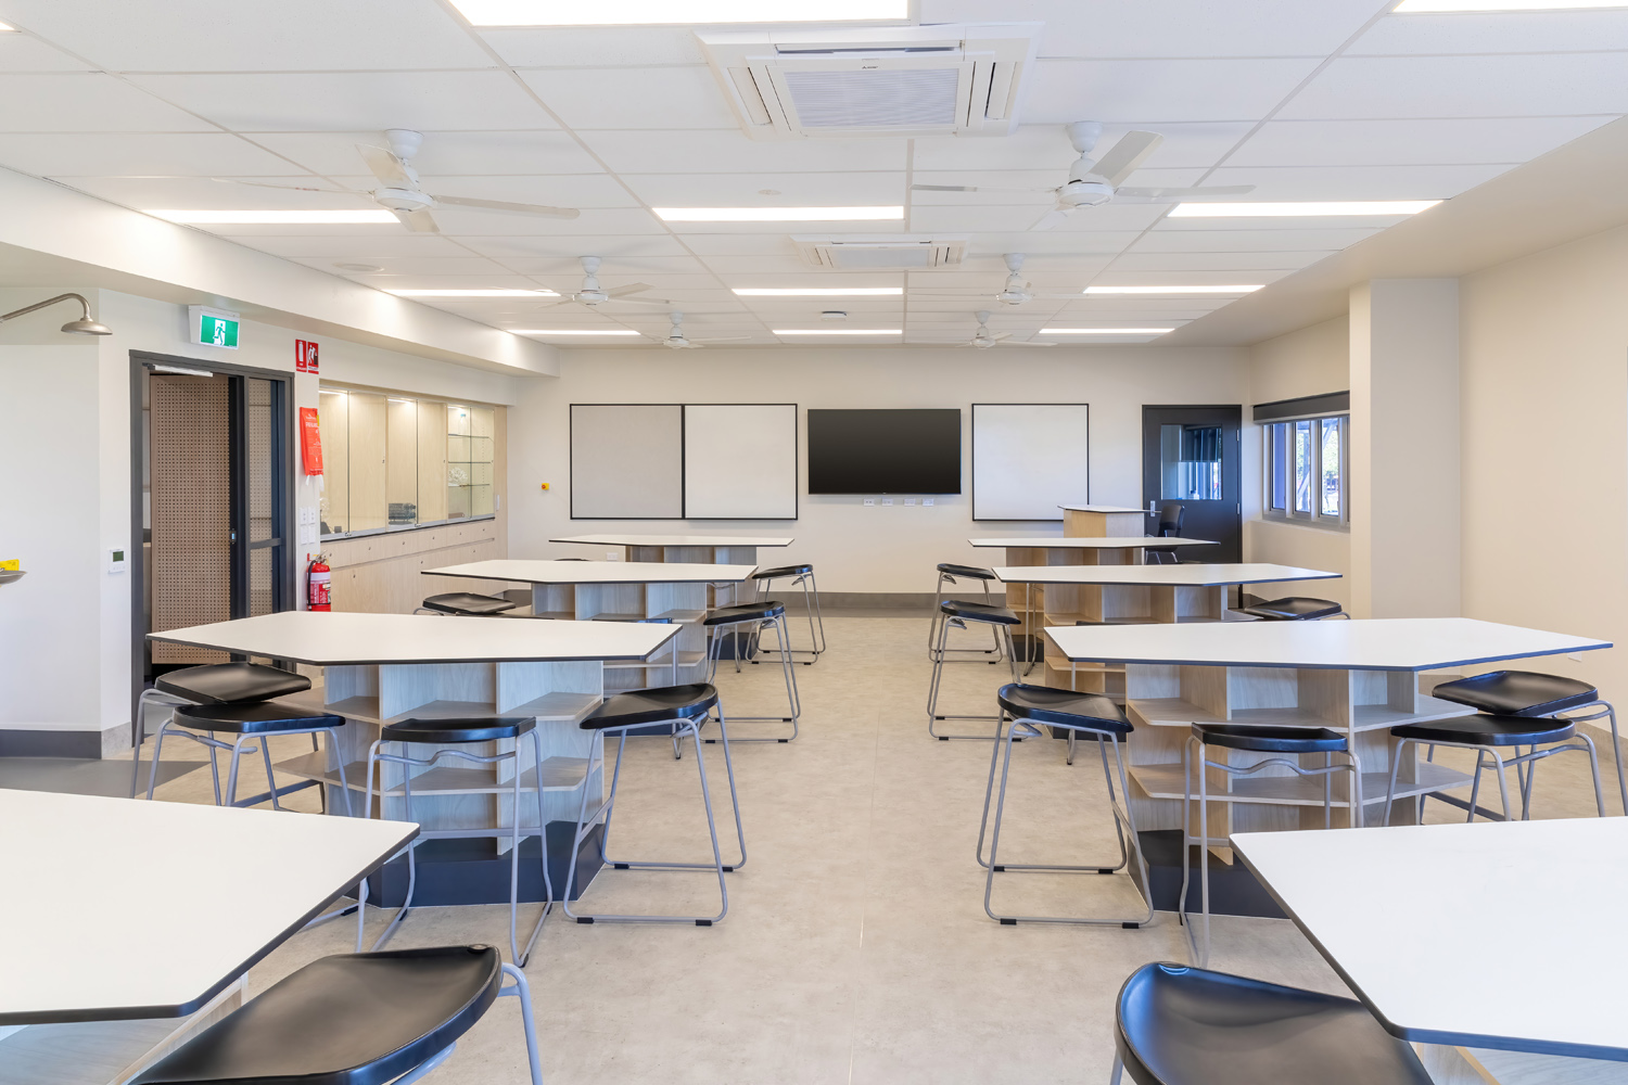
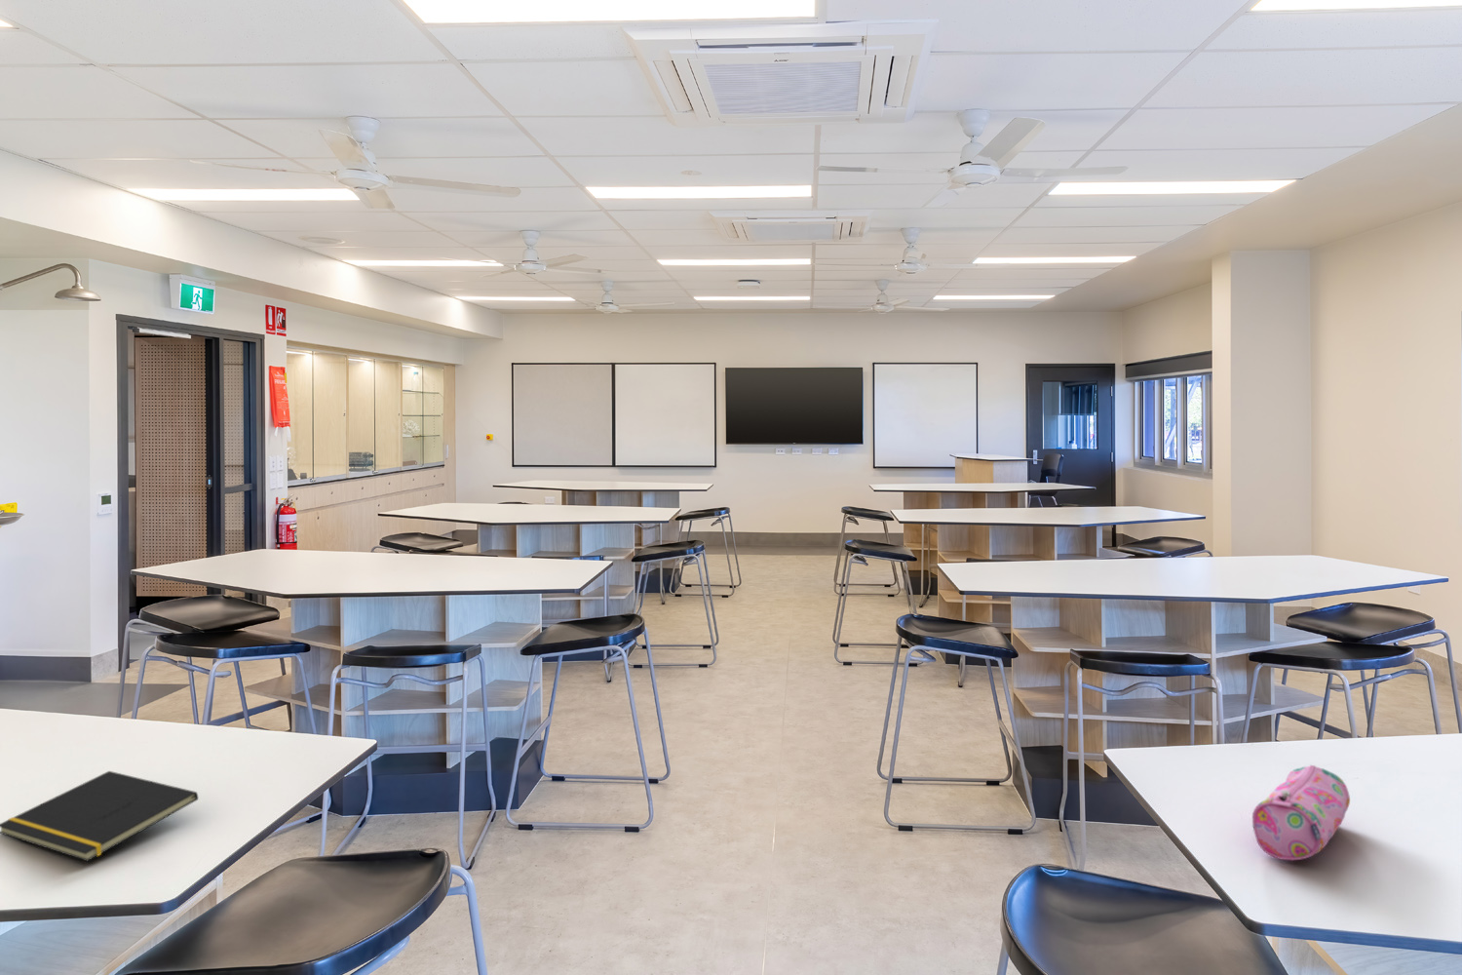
+ notepad (99, 812)
+ pencil case (1301, 810)
